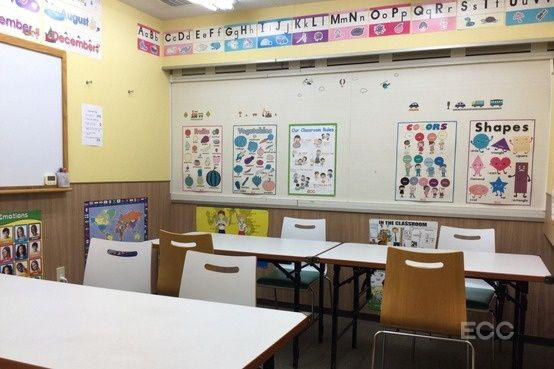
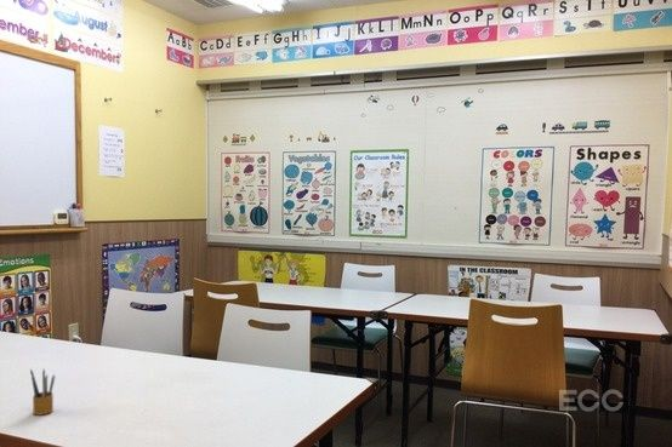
+ pencil box (42, 390)
